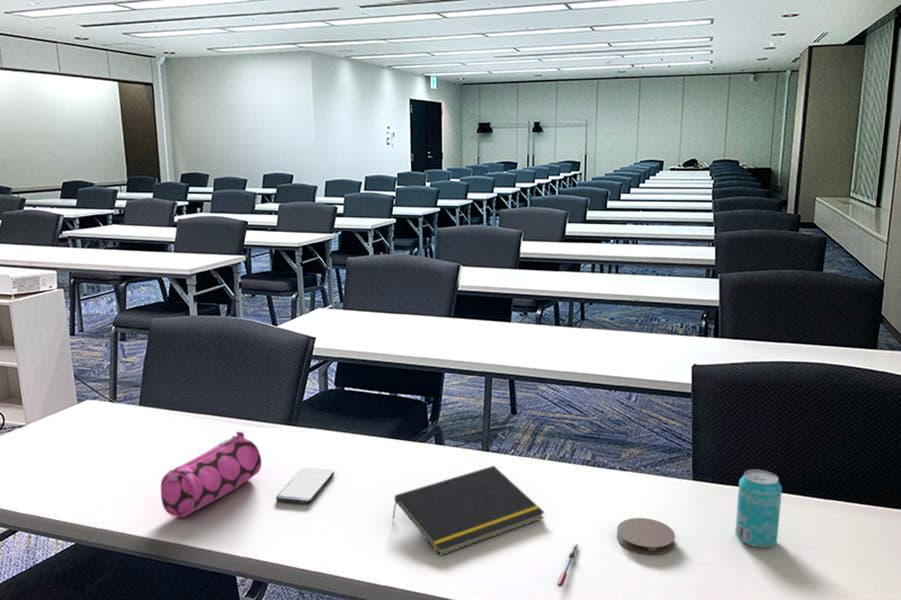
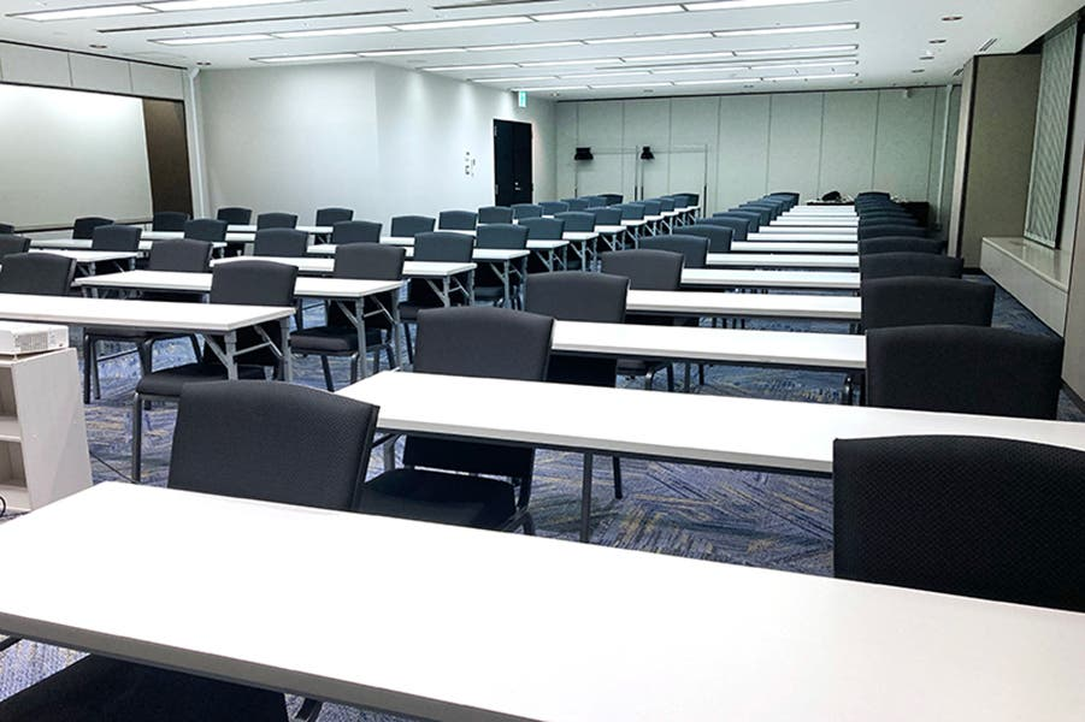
- pencil case (211, 472)
- notepad (469, 506)
- beverage can (758, 508)
- pen (568, 563)
- smartphone (306, 484)
- coaster (645, 535)
